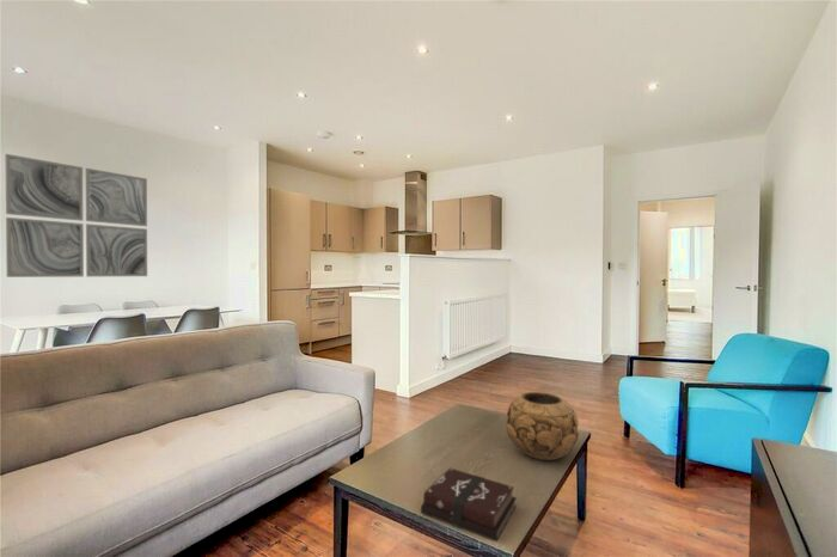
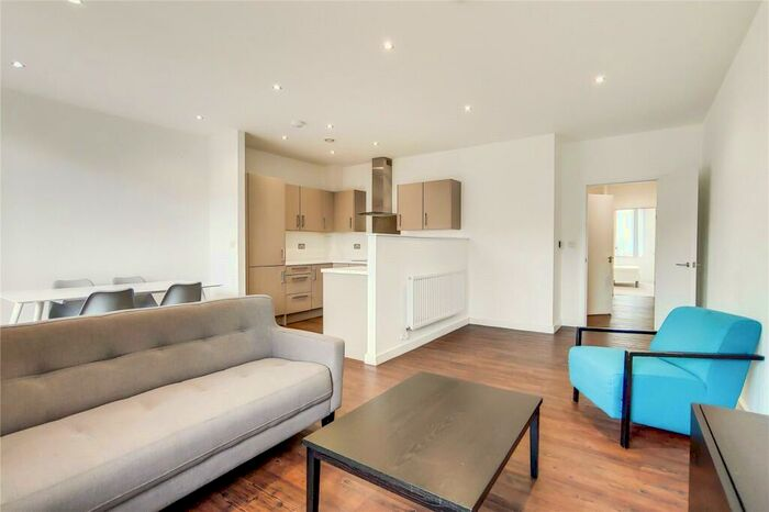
- wall art (86, 224)
- decorative bowl (540, 424)
- hardback book (469, 500)
